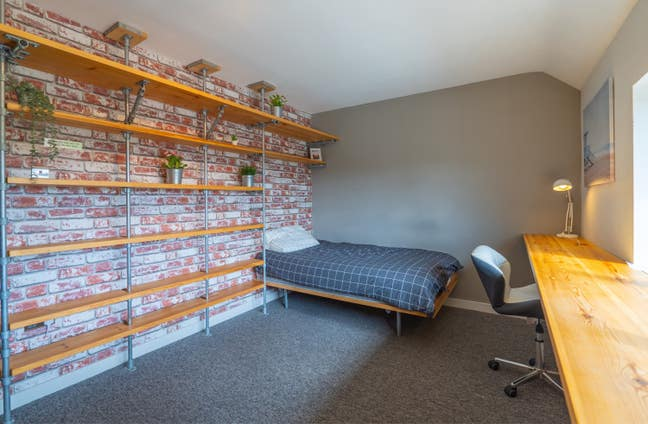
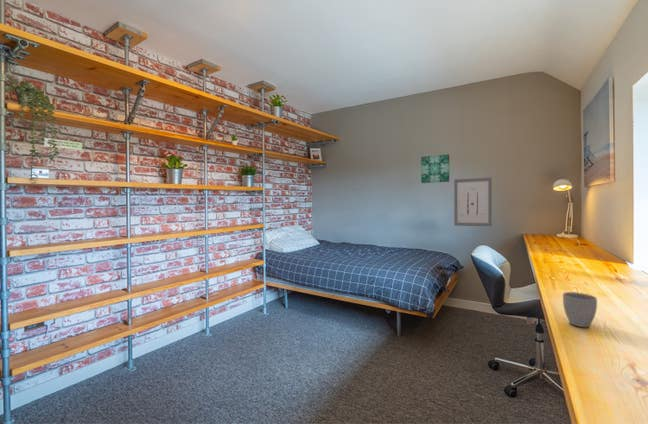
+ wall art (472, 202)
+ mug (578, 308)
+ wall art (435, 169)
